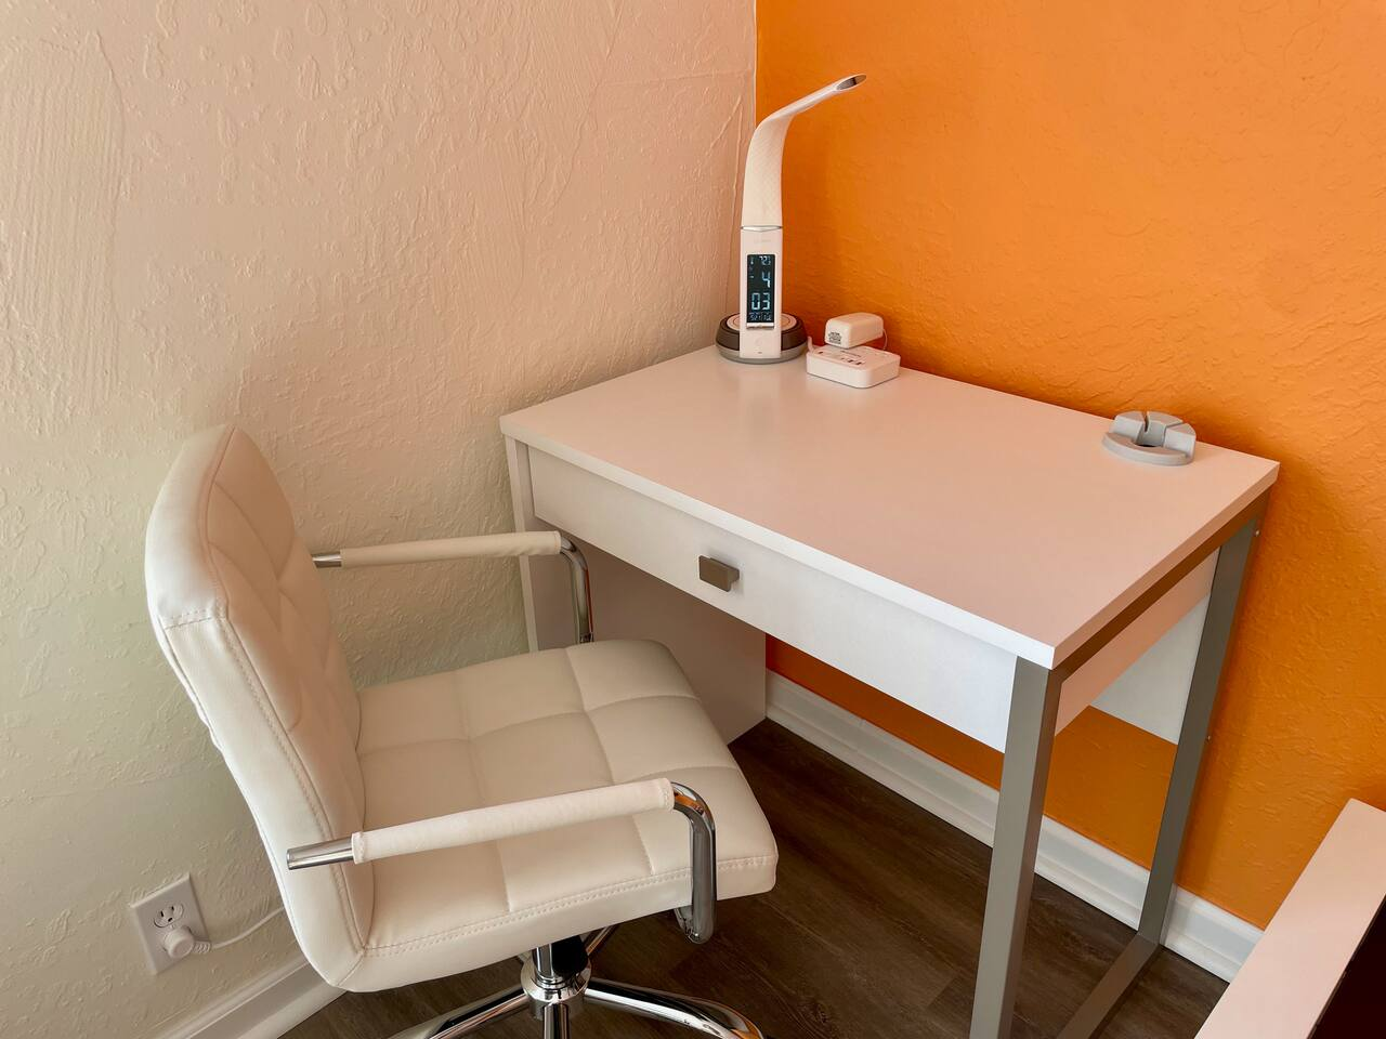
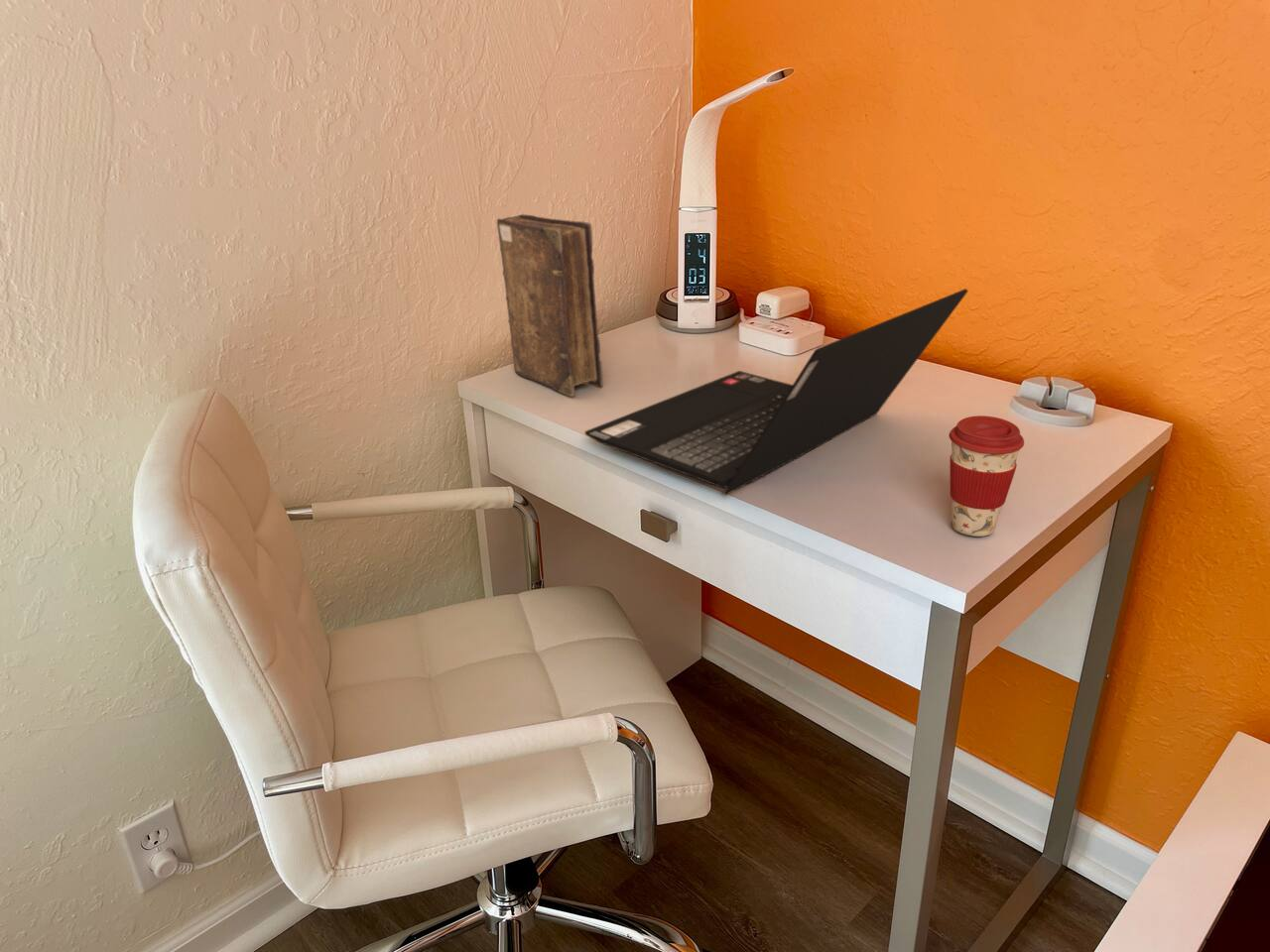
+ coffee cup (979, 477)
+ book (549, 301)
+ laptop computer (767, 378)
